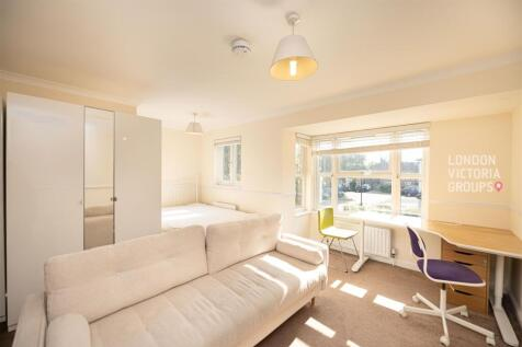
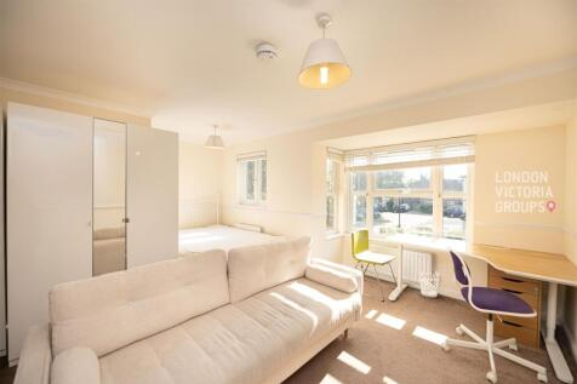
+ wastebasket (429, 283)
